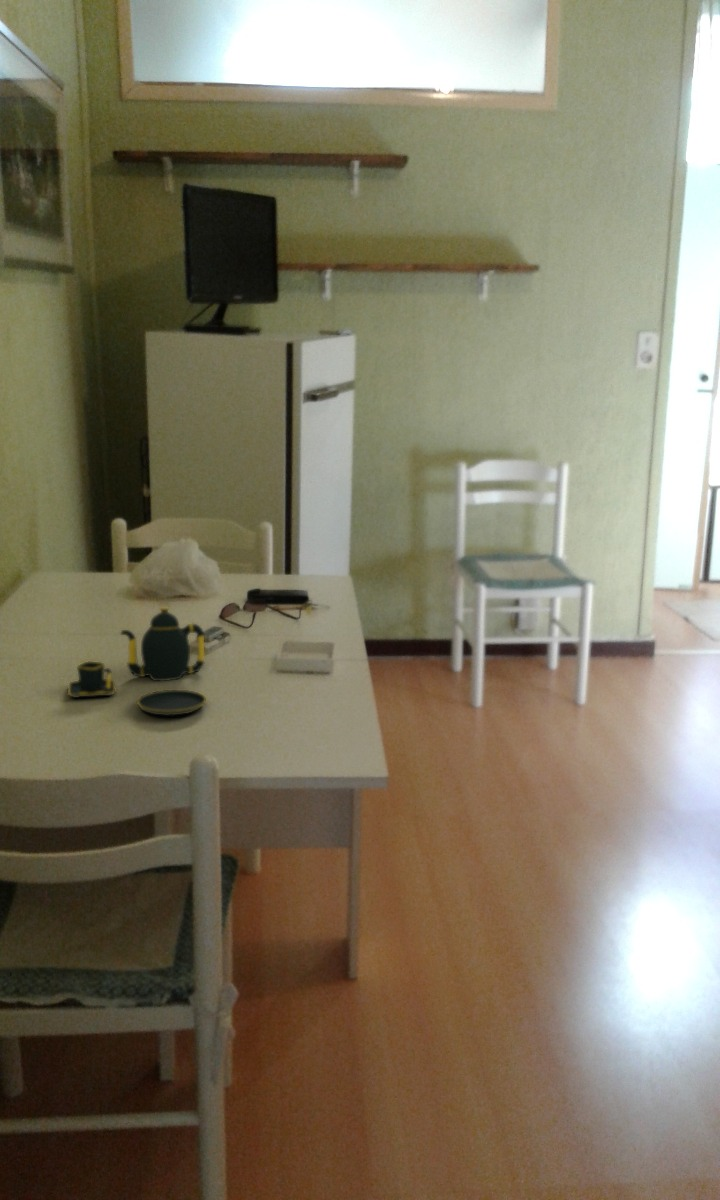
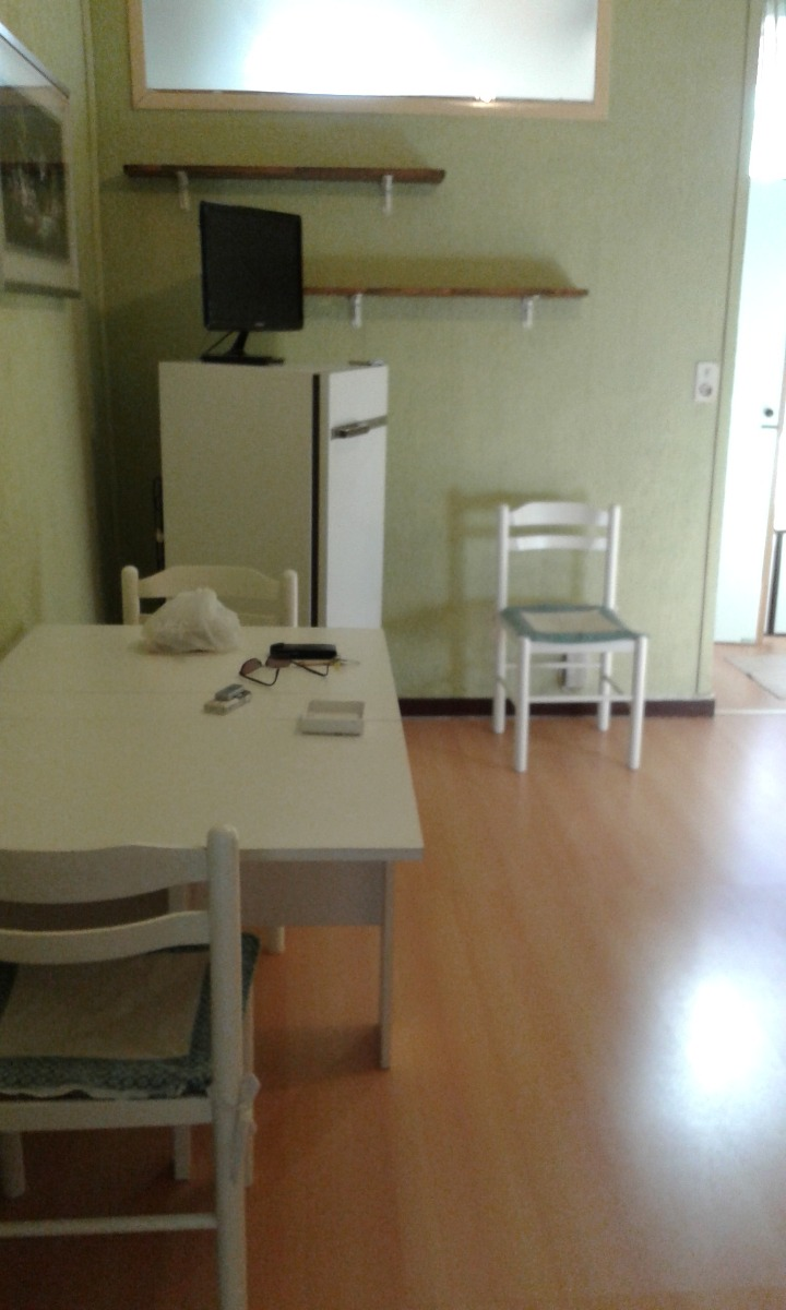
- teapot (136, 657)
